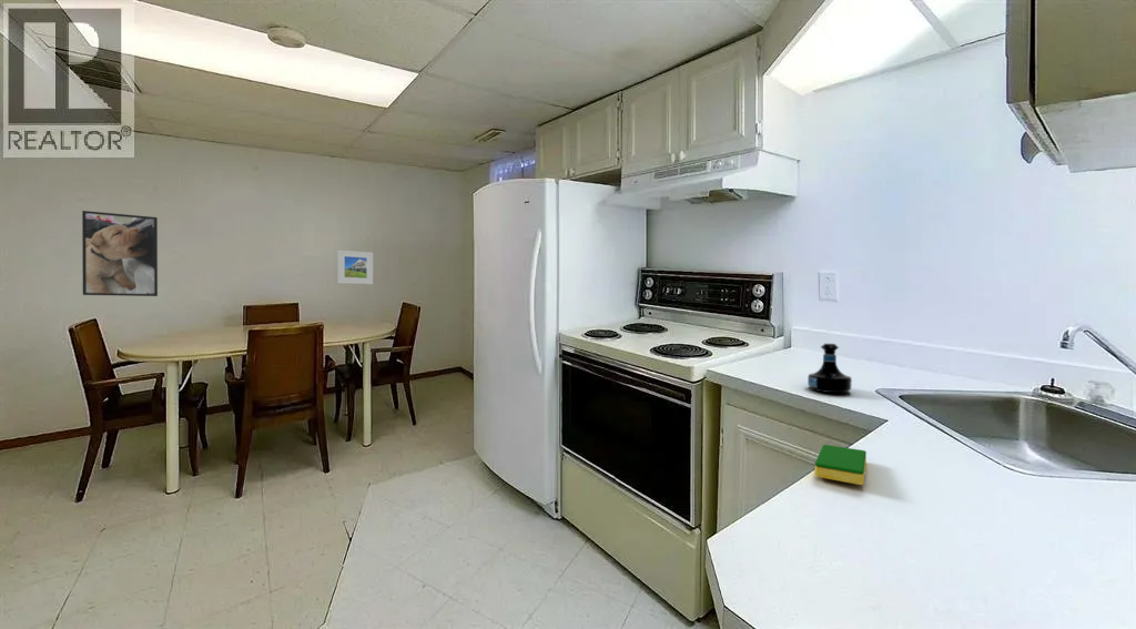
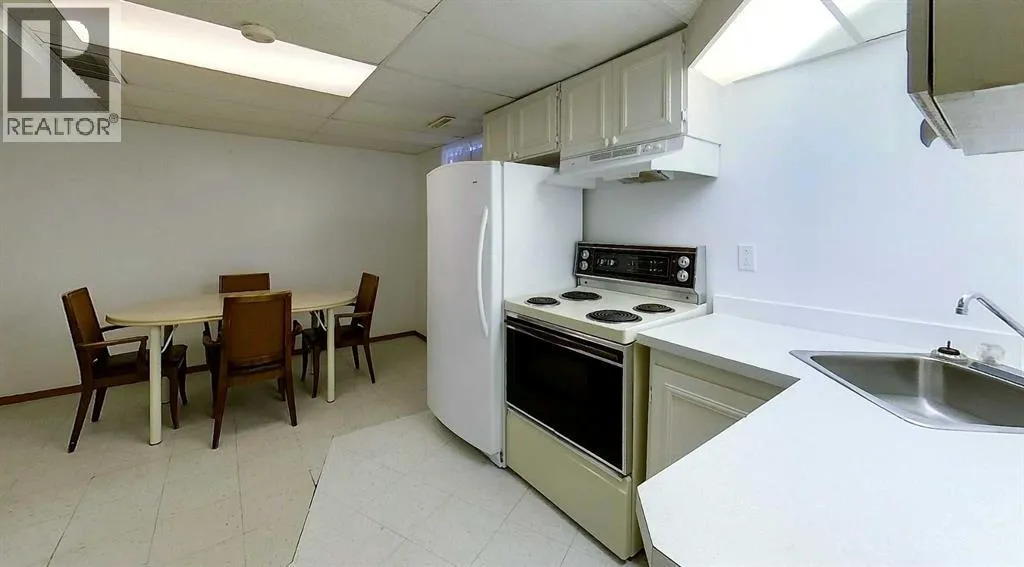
- dish sponge (841, 463)
- tequila bottle (829, 366)
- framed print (355, 267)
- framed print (121, 254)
